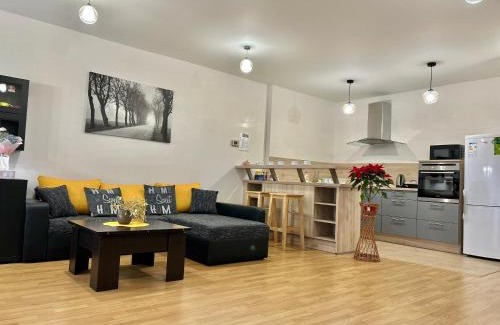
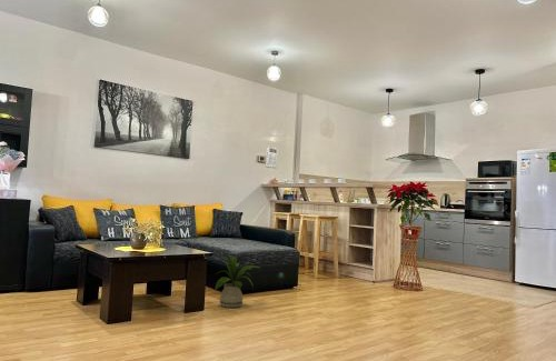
+ house plant (237, 278)
